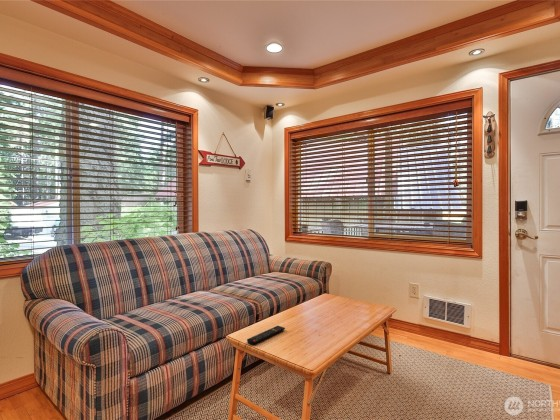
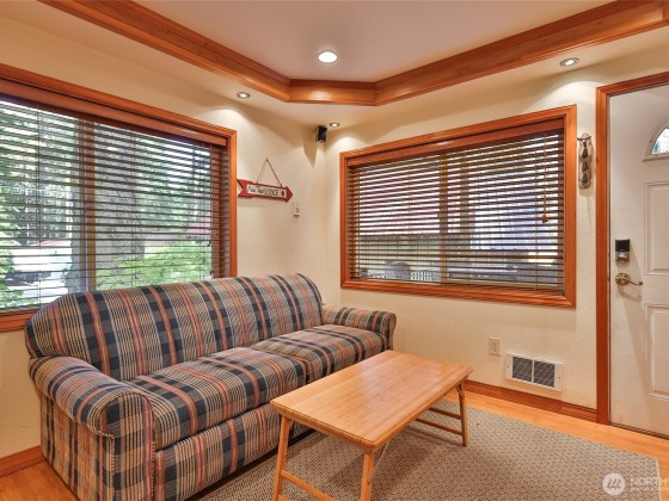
- remote control (266, 334)
